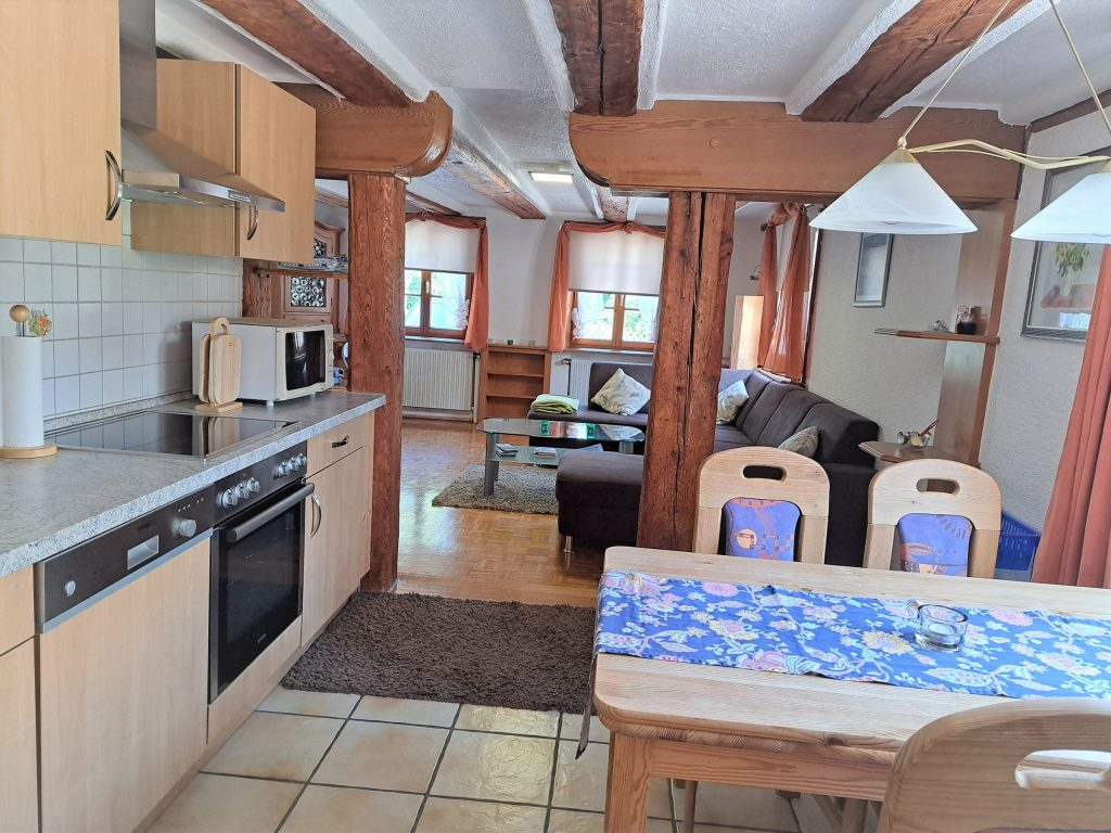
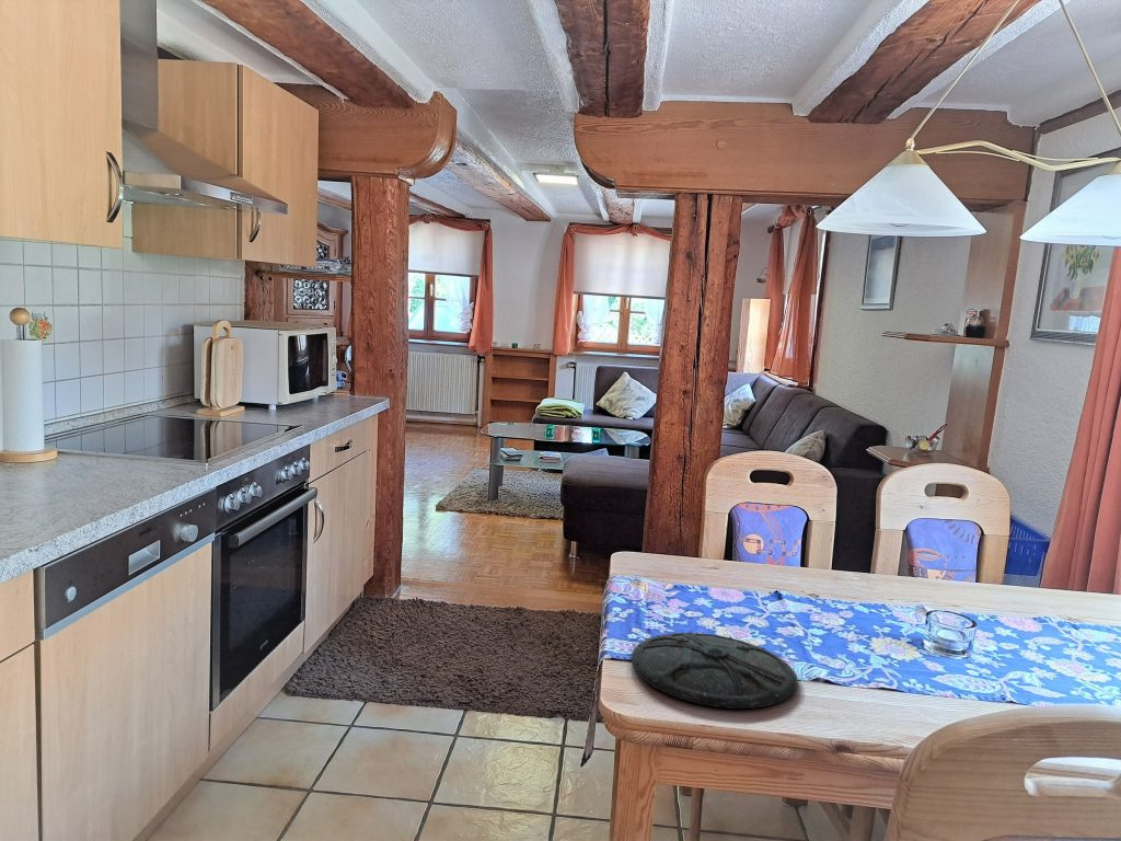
+ plate (713, 658)
